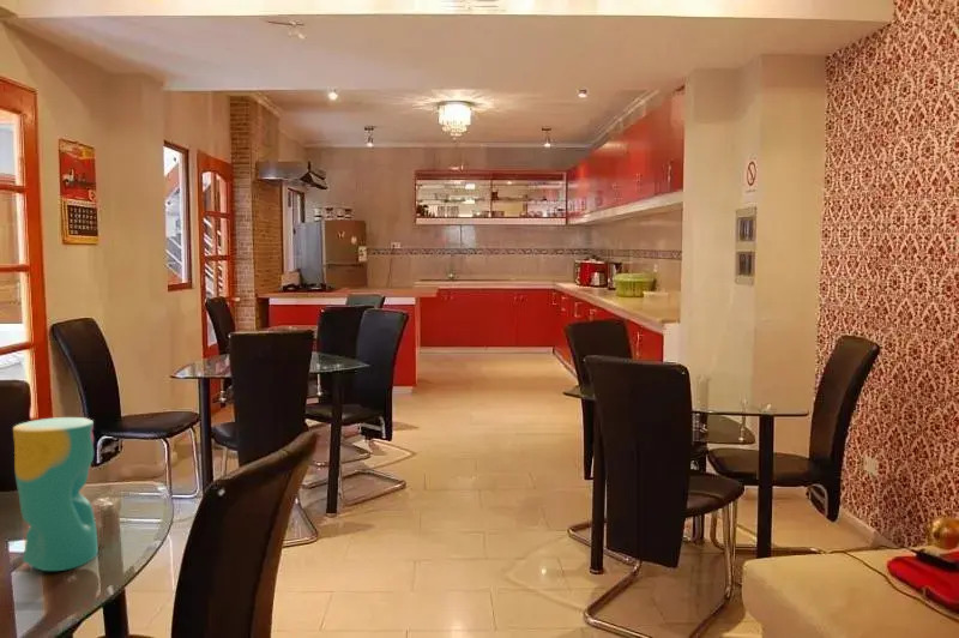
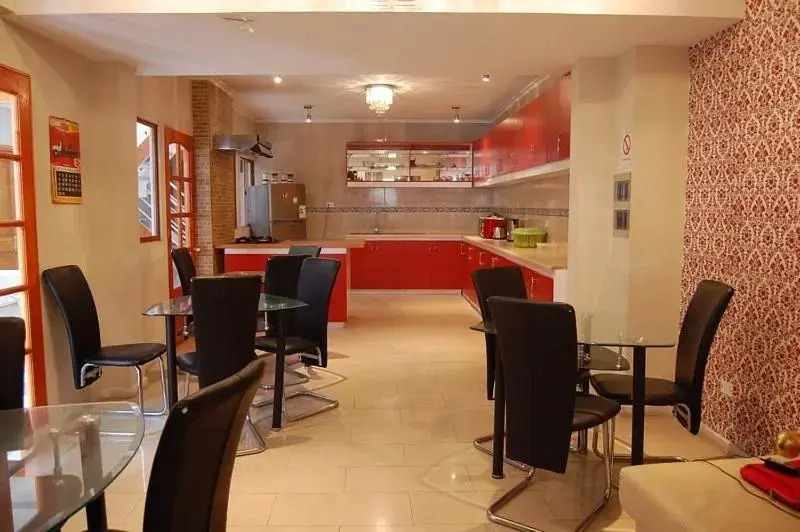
- decorative vase (56, 492)
